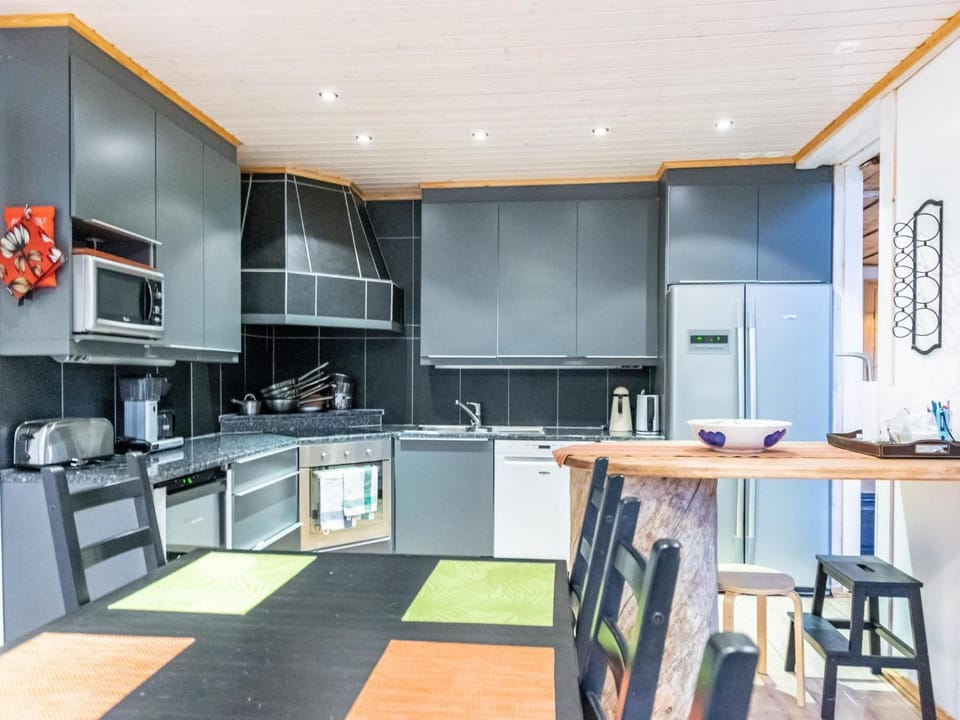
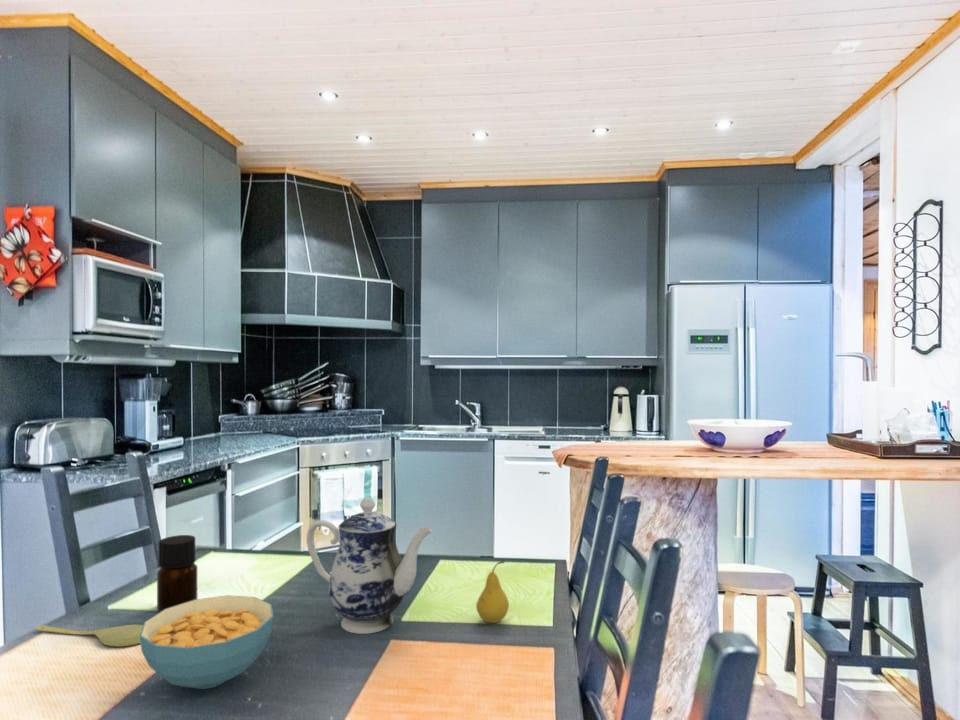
+ spoon (92, 631)
+ fruit (492, 590)
+ bottle (177, 572)
+ cereal bowl (209, 649)
+ teapot (367, 560)
